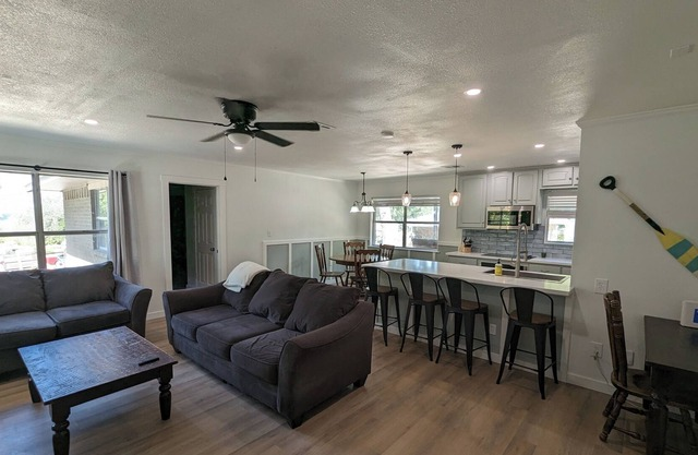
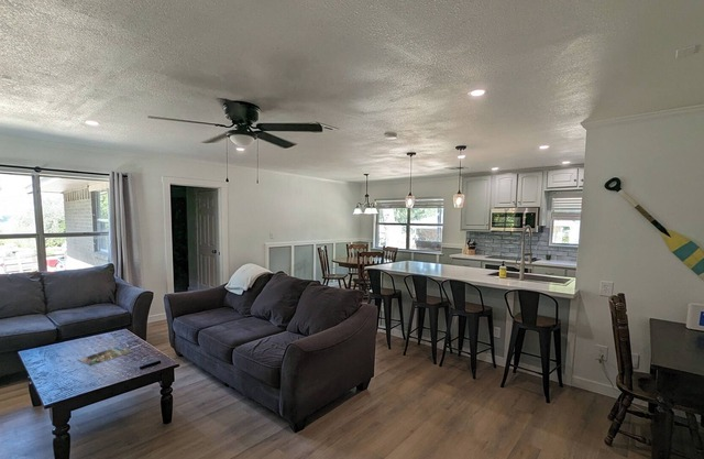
+ magazine (106, 354)
